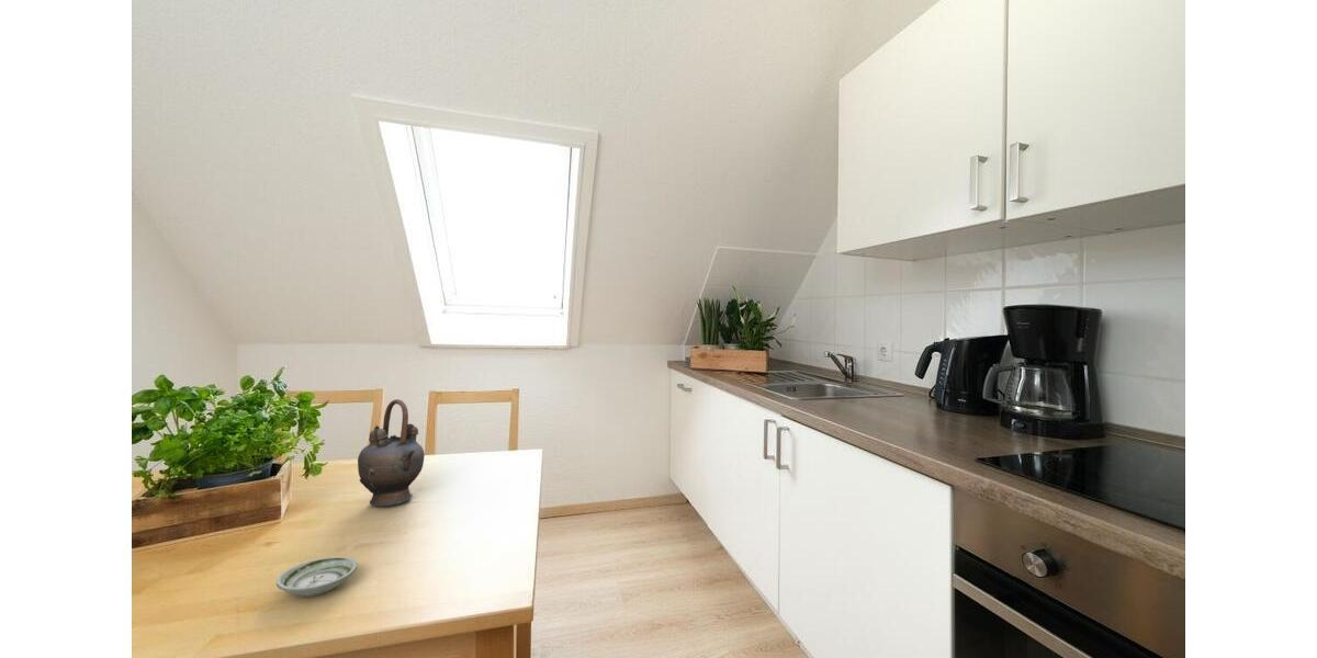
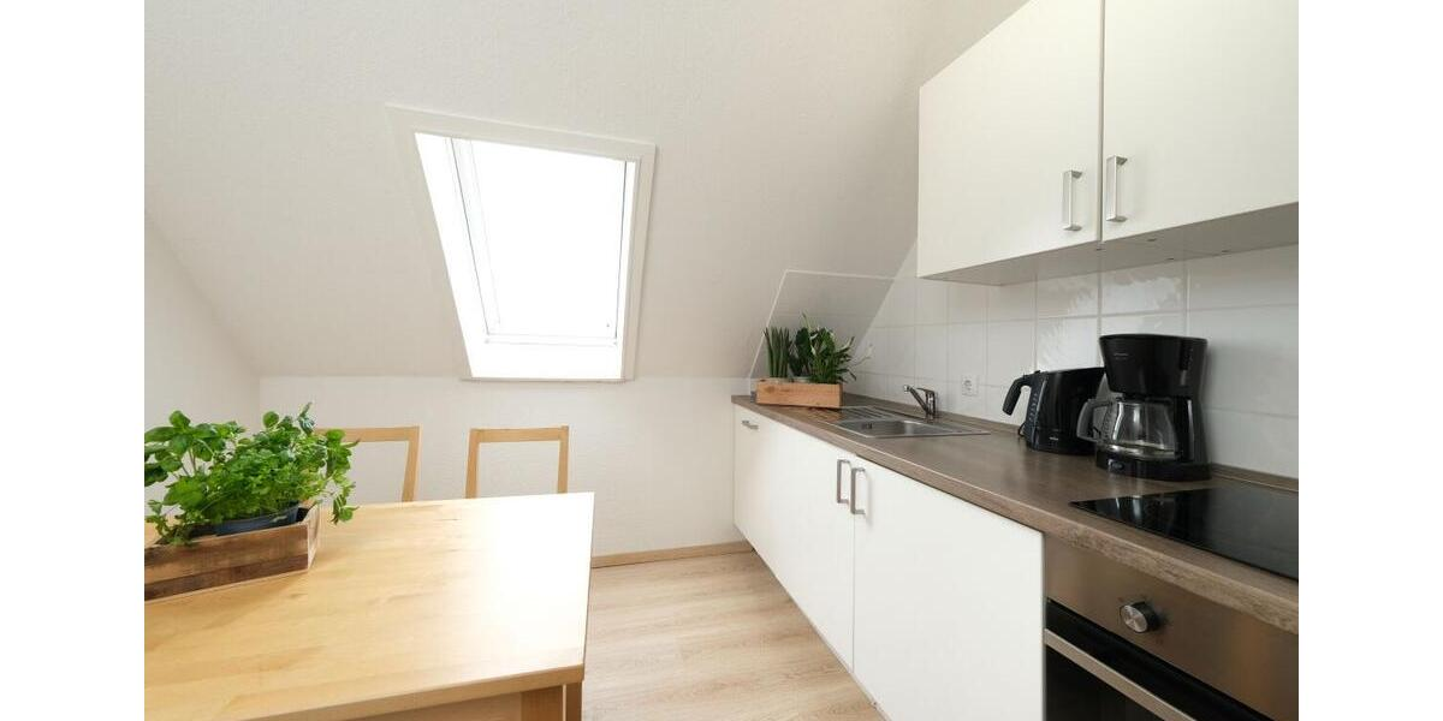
- saucer (317, 579)
- teapot (395, 451)
